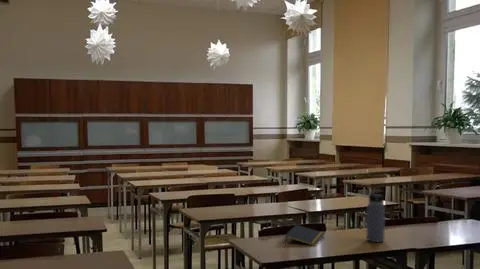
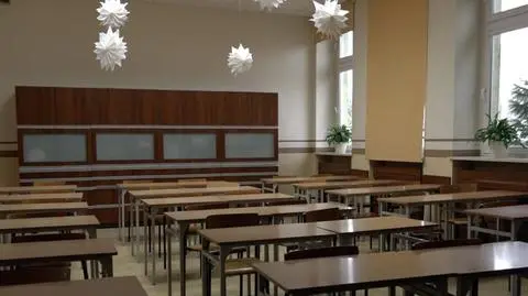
- water bottle (374, 214)
- notepad (305, 235)
